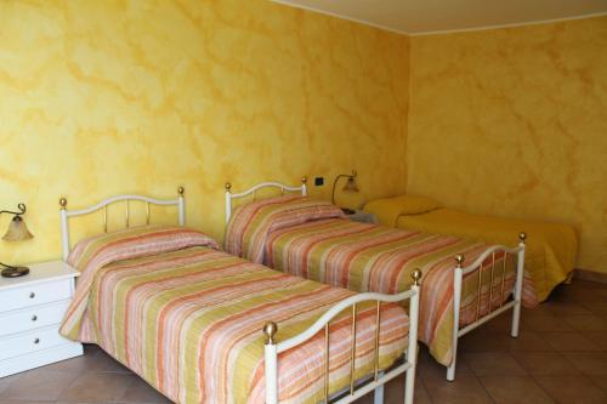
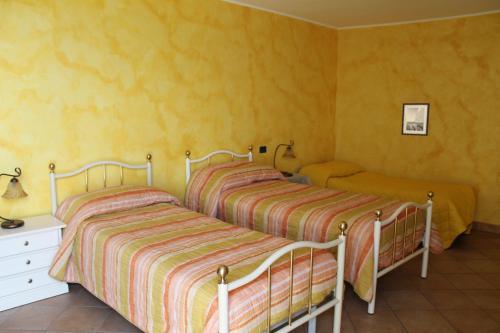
+ wall art (415, 119)
